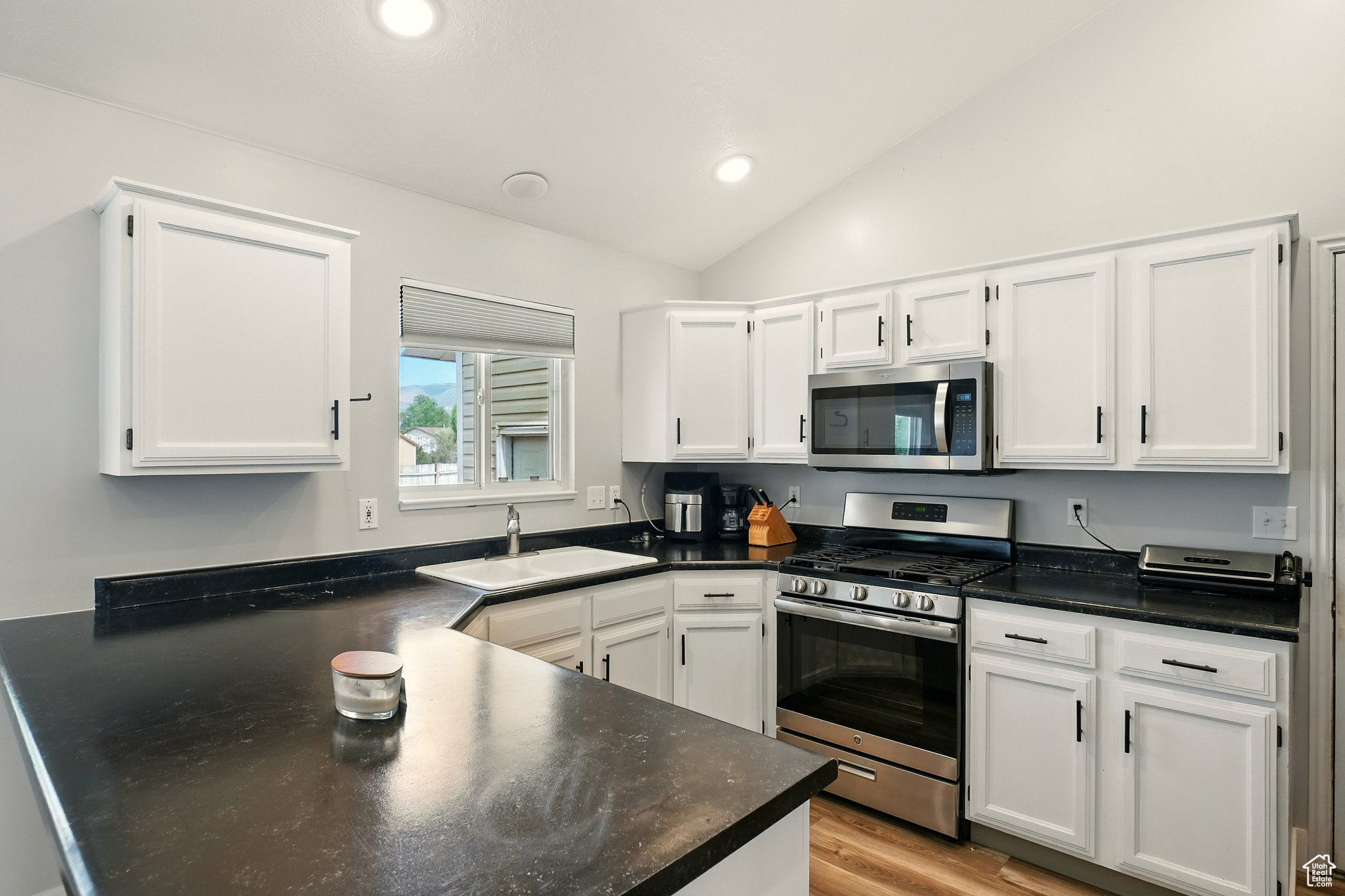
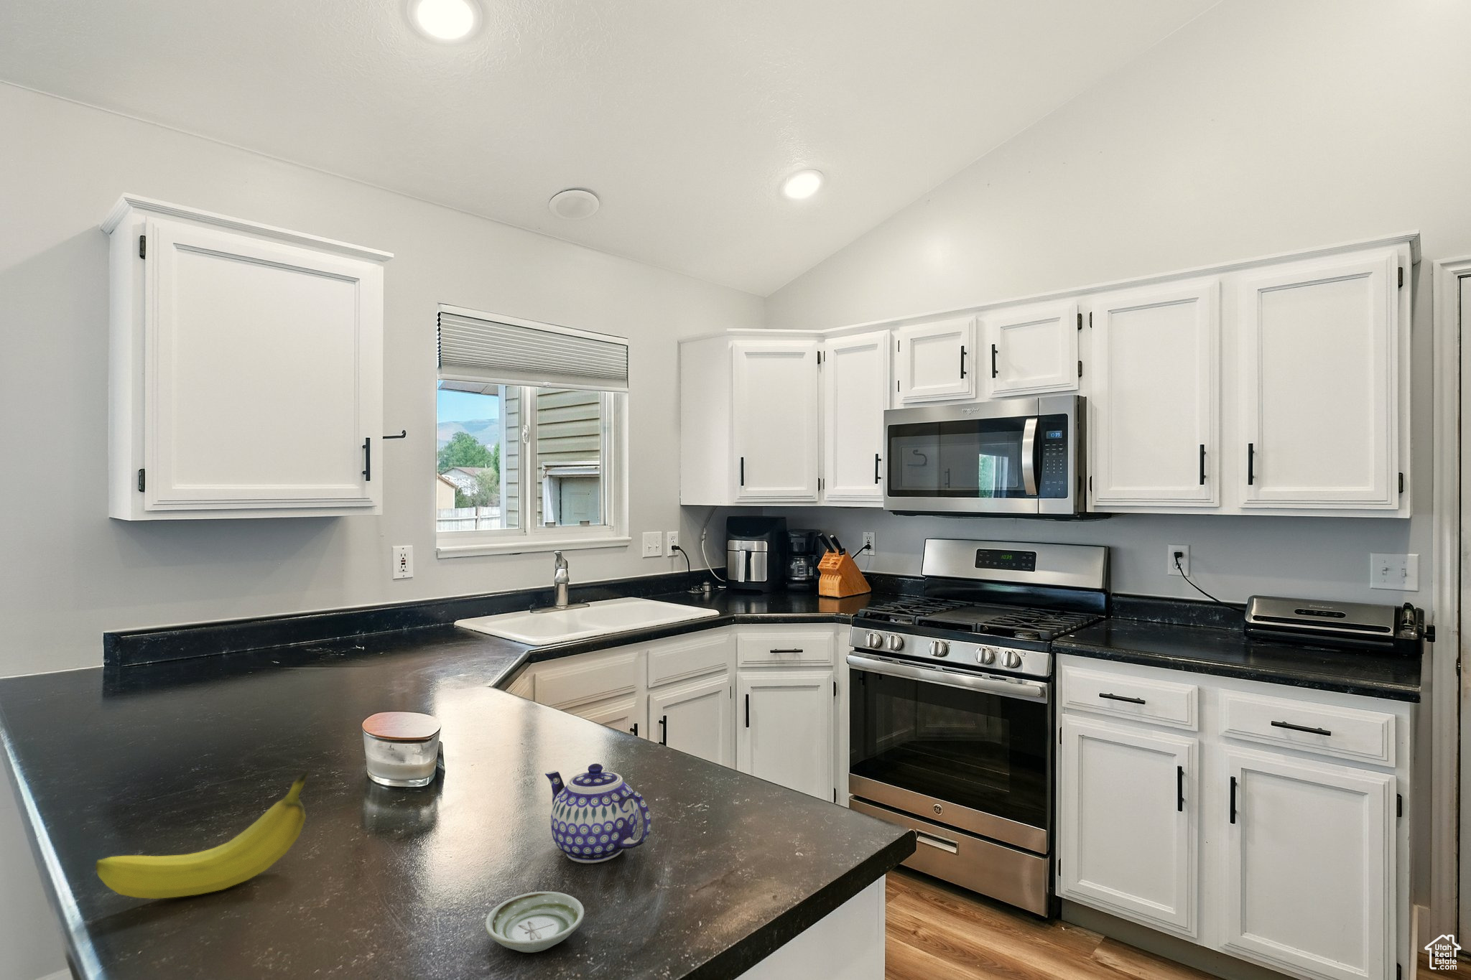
+ fruit (213, 848)
+ saucer (535, 926)
+ teapot (595, 807)
